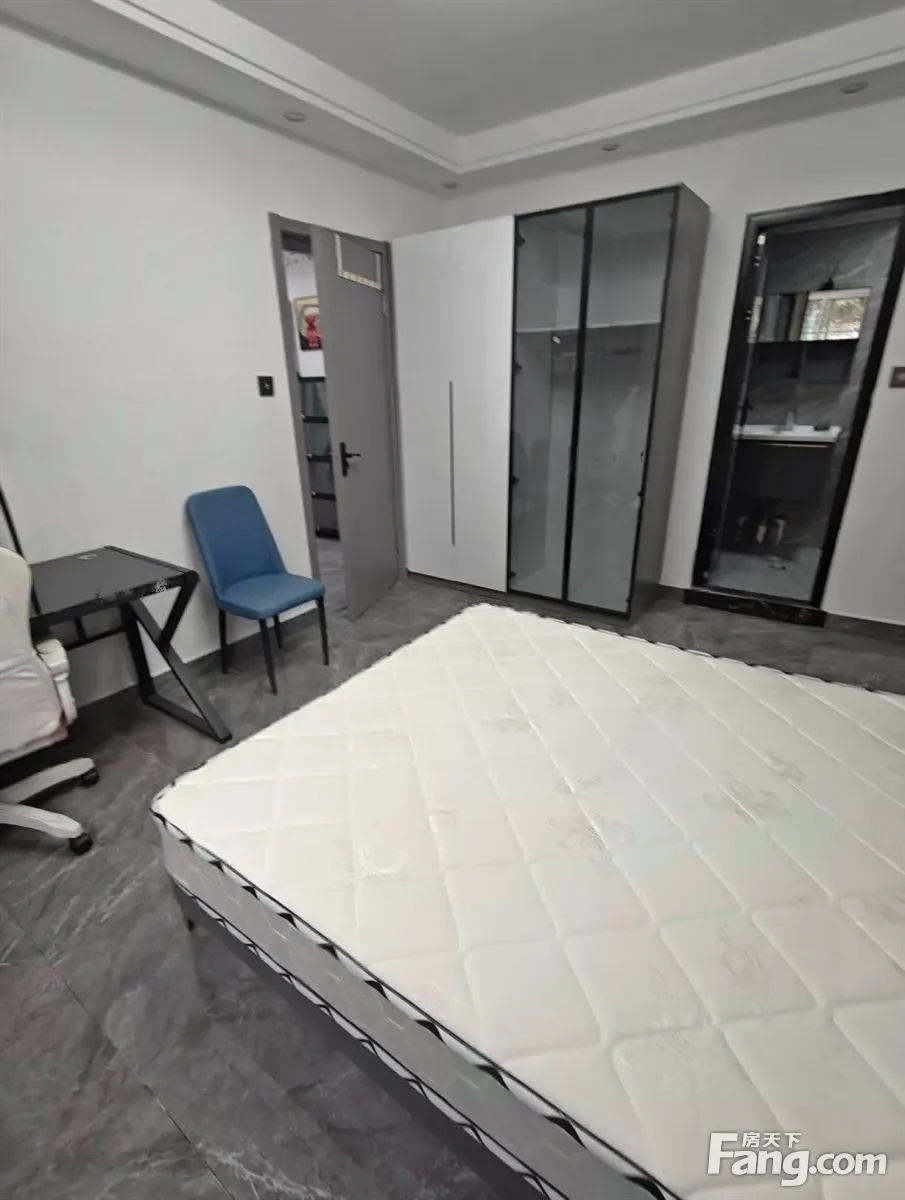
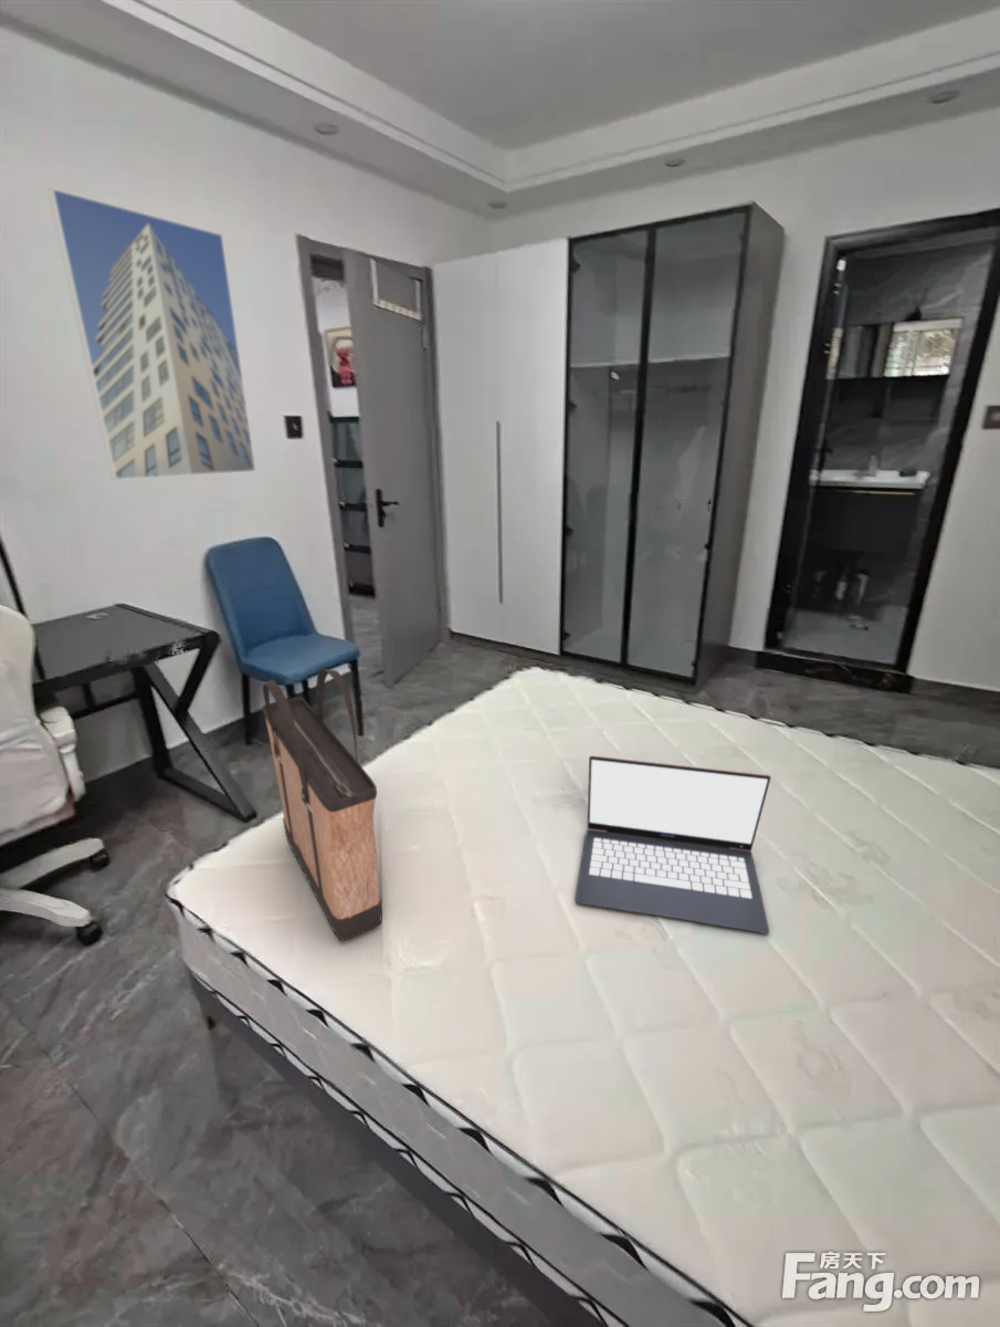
+ shopping bag (317, 786)
+ laptop (673, 830)
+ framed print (168, 353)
